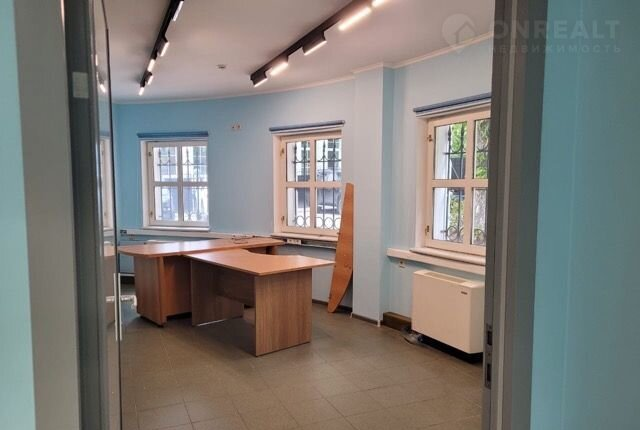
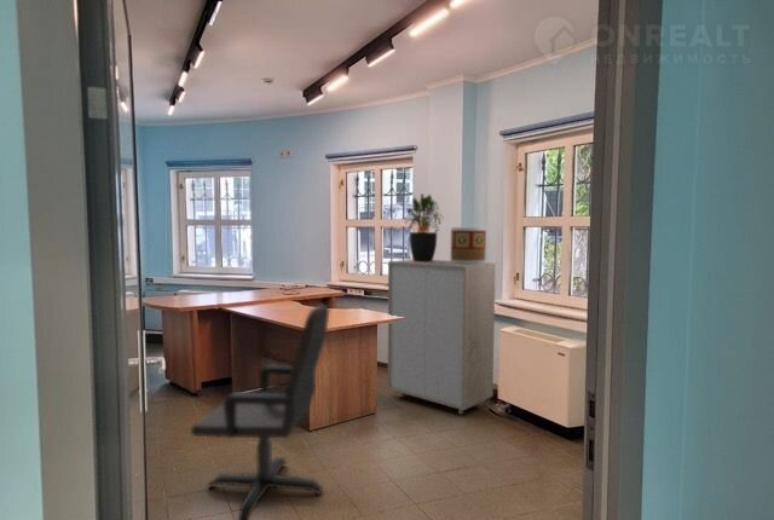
+ storage cabinet (440, 331)
+ potted plant (421, 226)
+ office chair (264, 398)
+ decorative container (468, 244)
